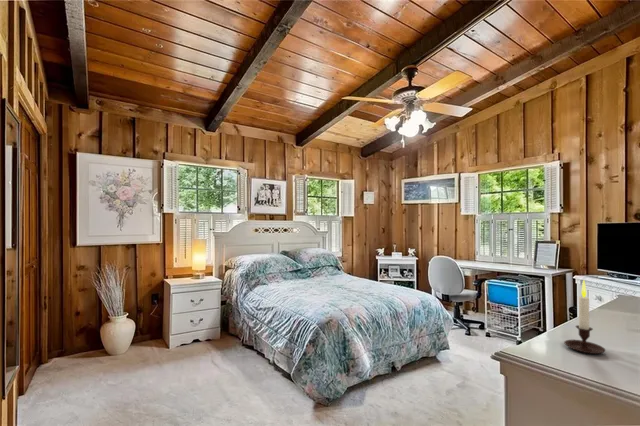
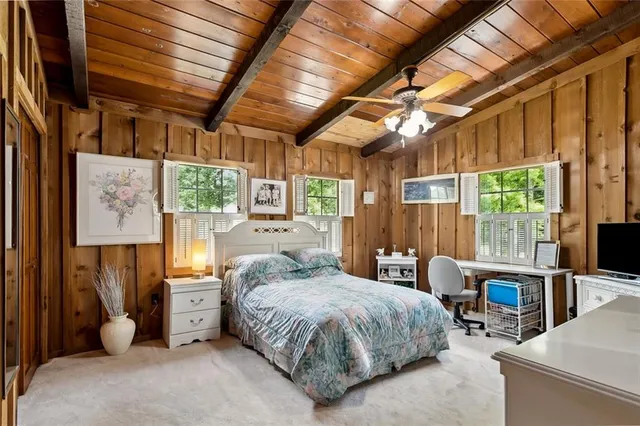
- candle (584, 313)
